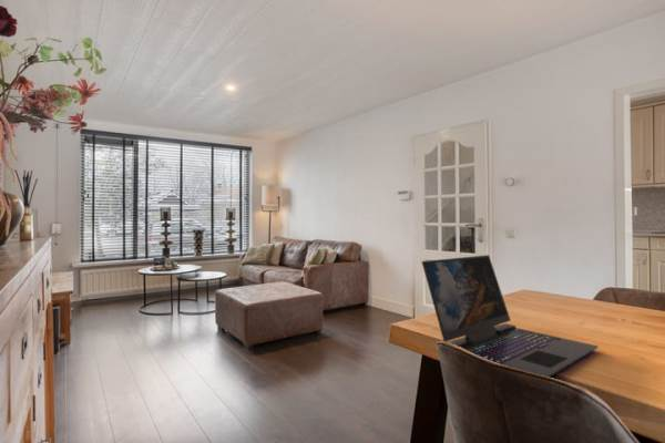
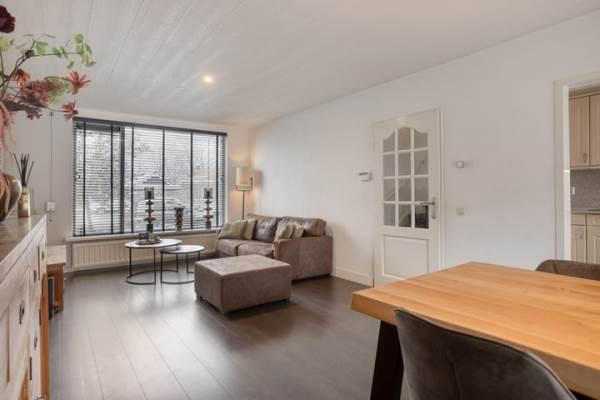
- laptop (505, 307)
